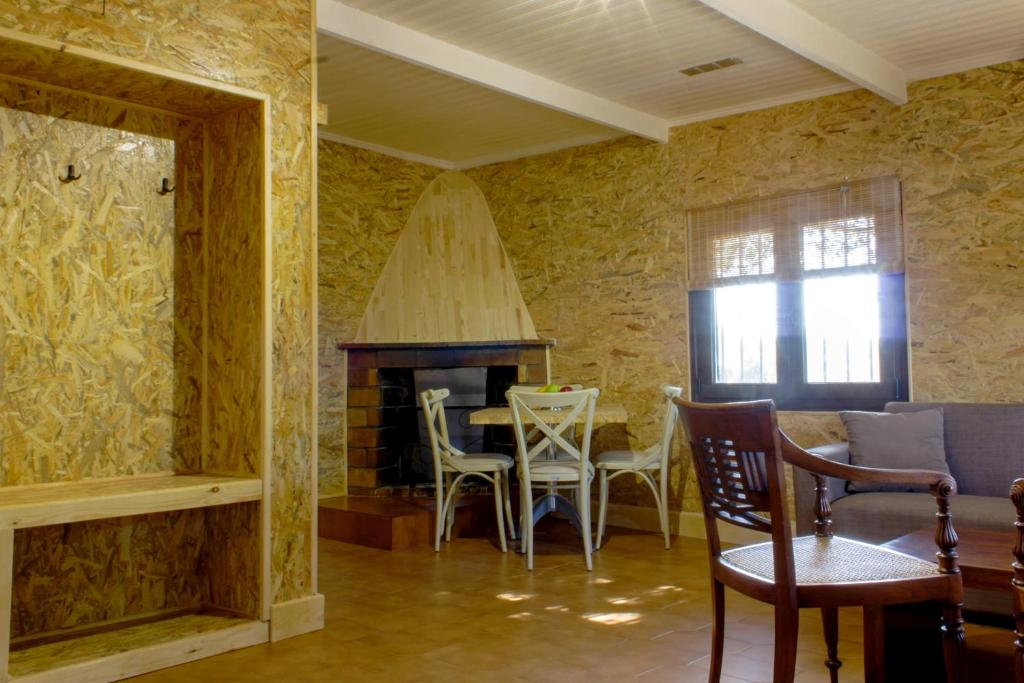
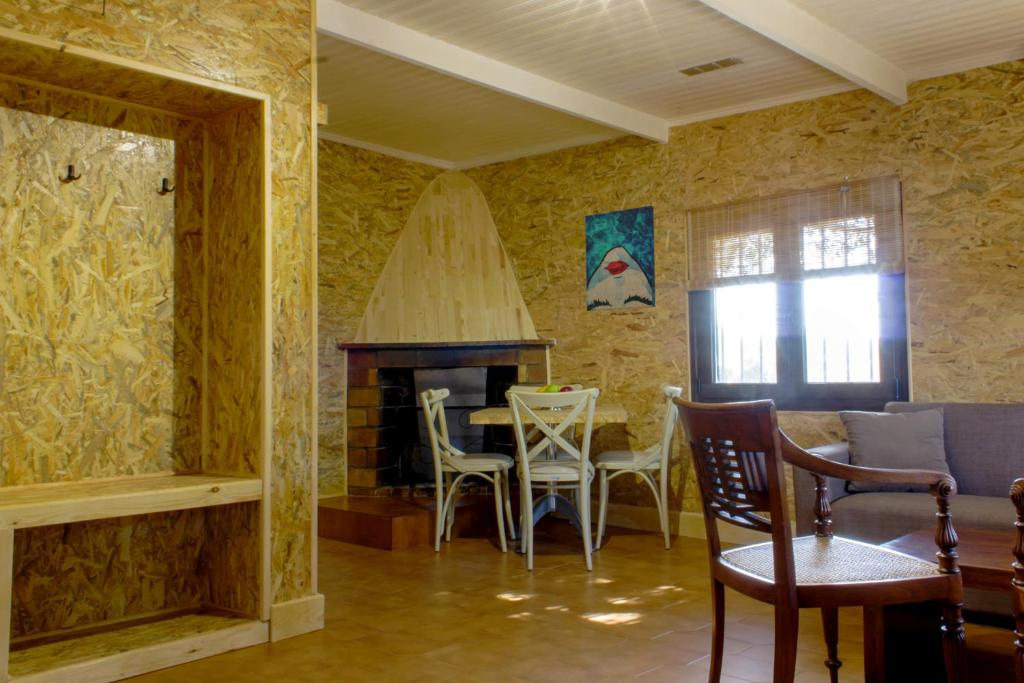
+ wall art (619, 260)
